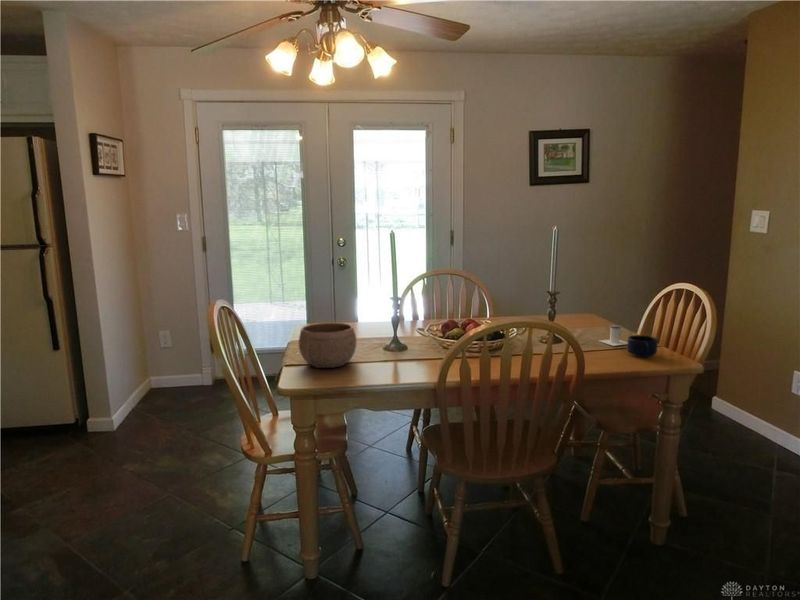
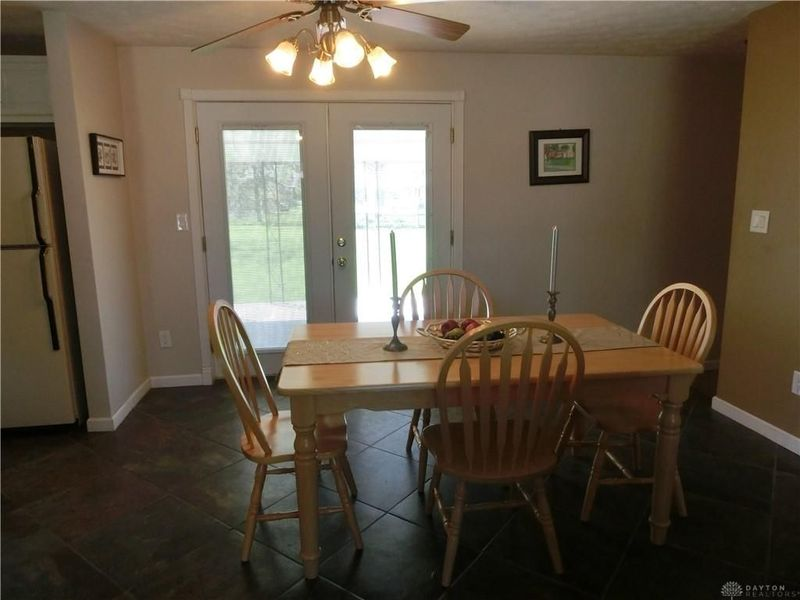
- bowl (327, 345)
- salt shaker (614, 334)
- mug (643, 347)
